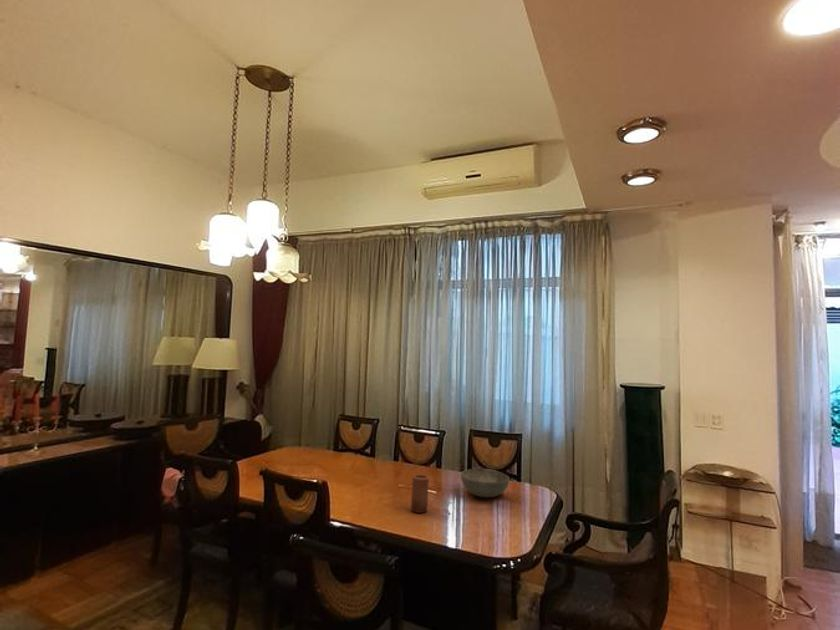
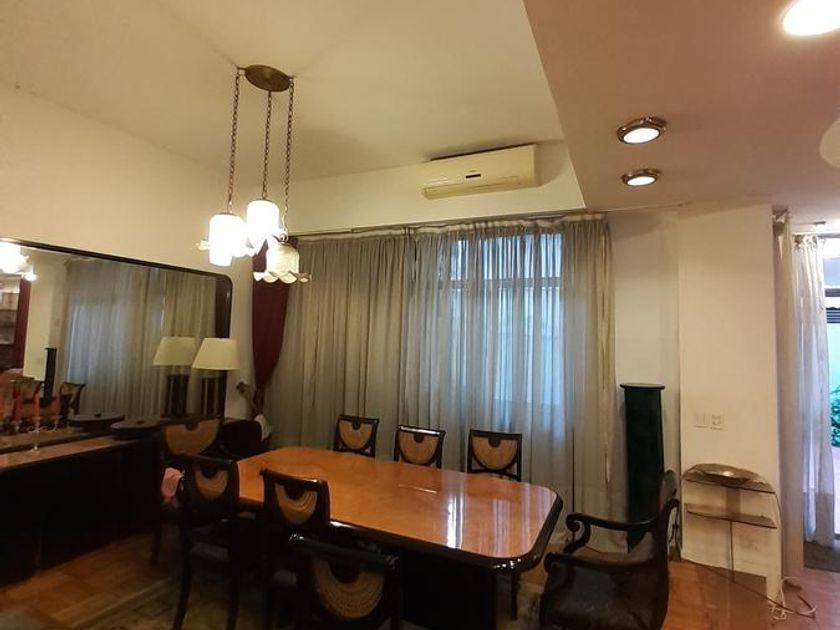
- bowl (484, 484)
- candle (419, 493)
